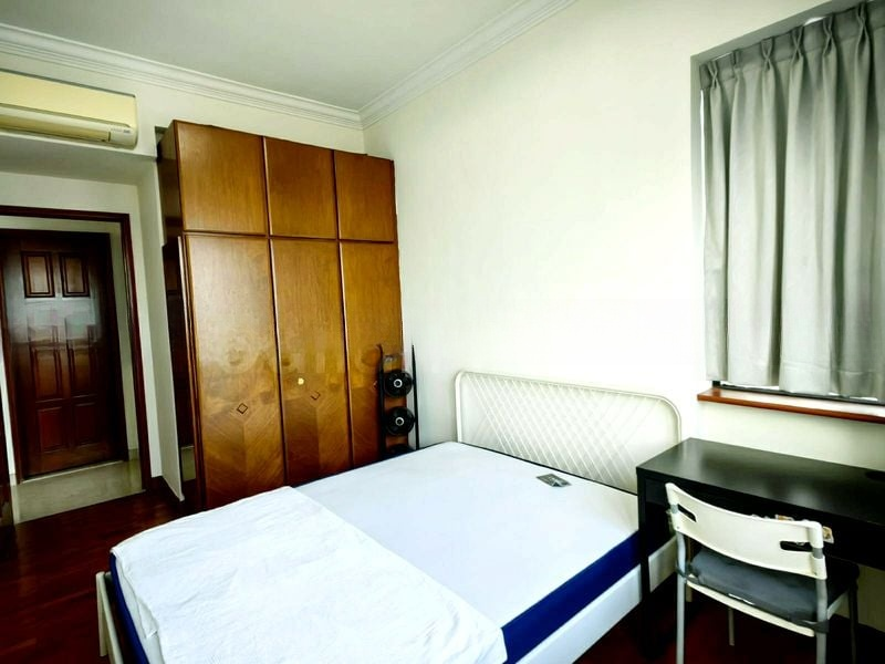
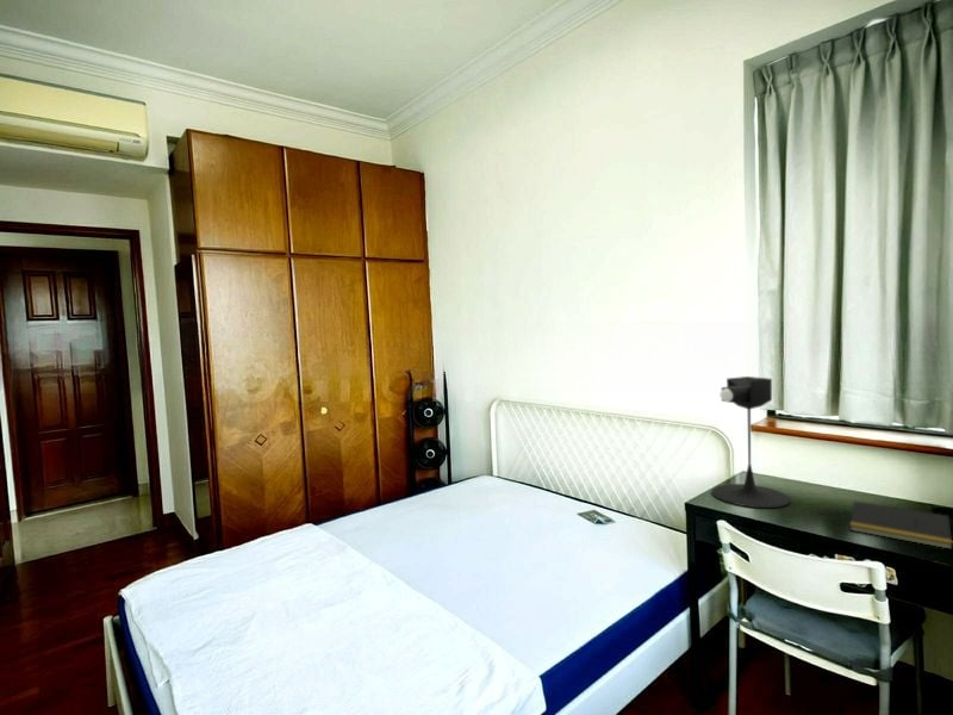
+ notepad (898, 522)
+ desk lamp (749, 437)
